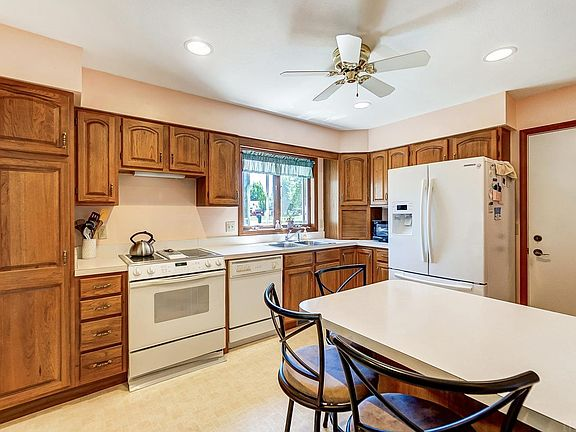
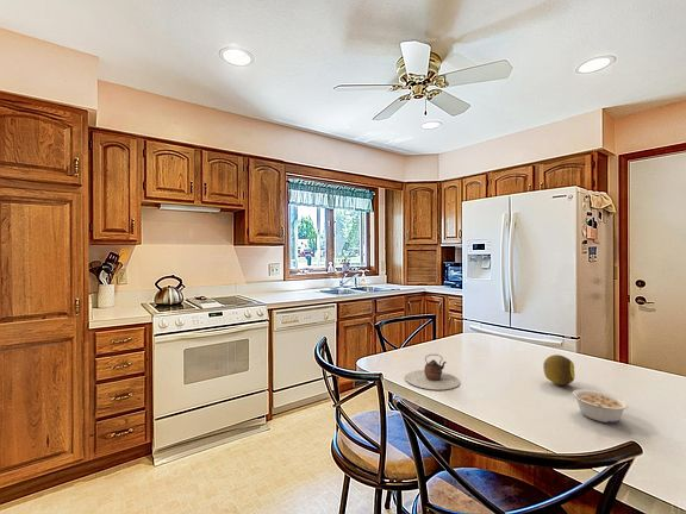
+ legume (600, 406)
+ teapot (431, 366)
+ fruit (559, 369)
